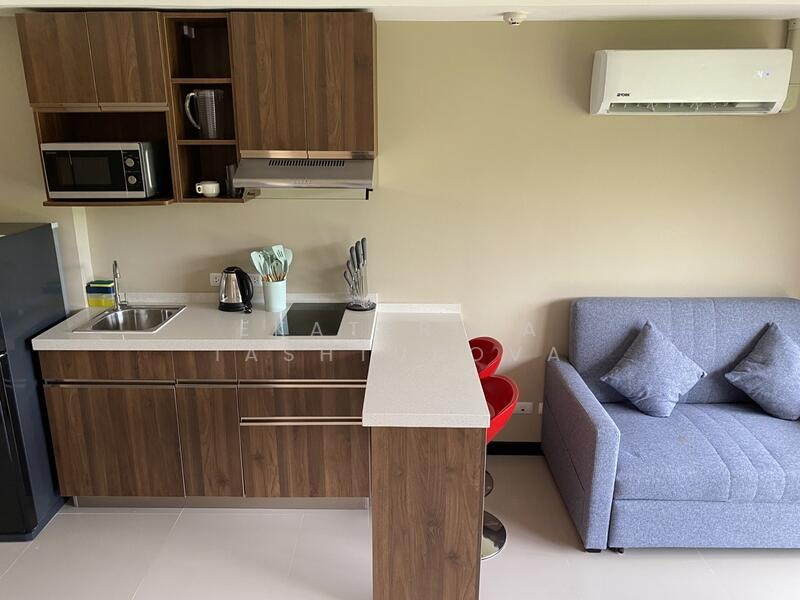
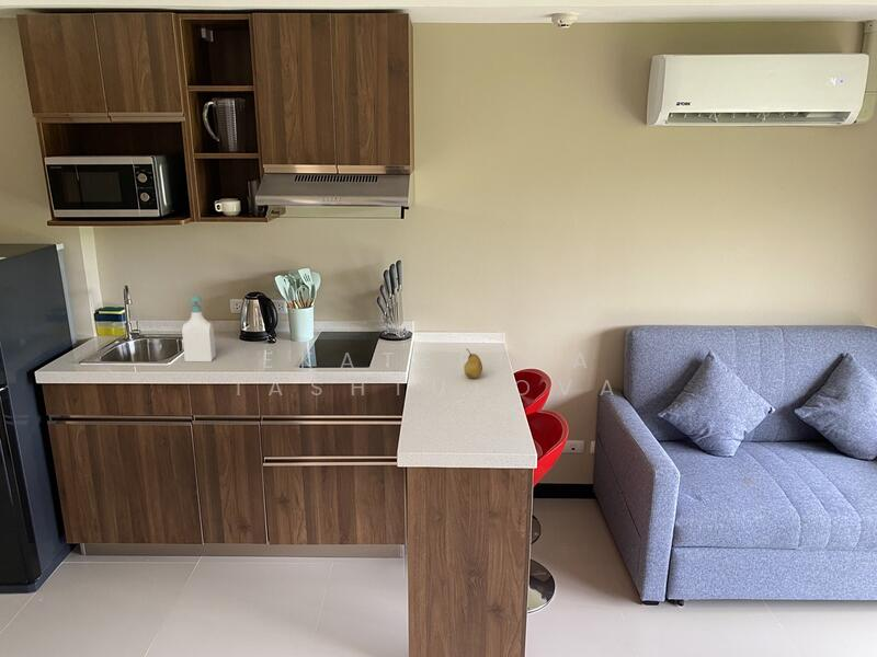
+ fruit (472, 364)
+ soap bottle (198, 327)
